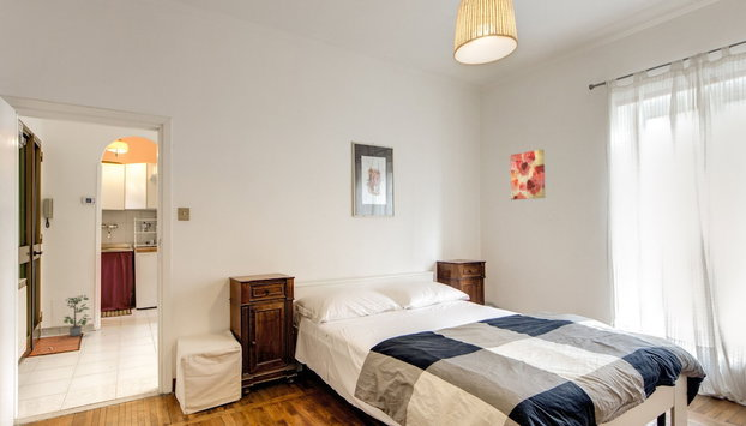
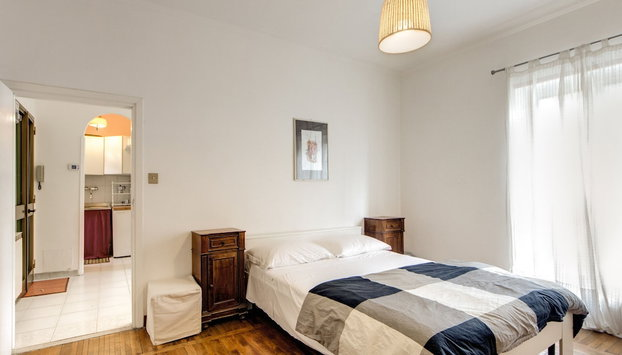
- wall art (527, 175)
- potted plant (78, 312)
